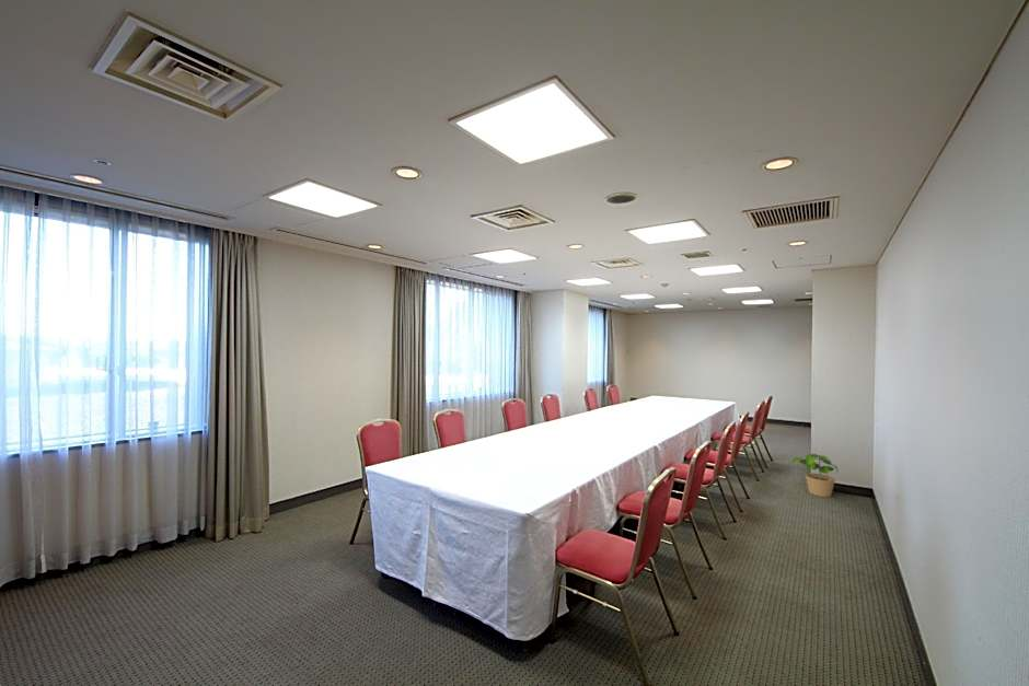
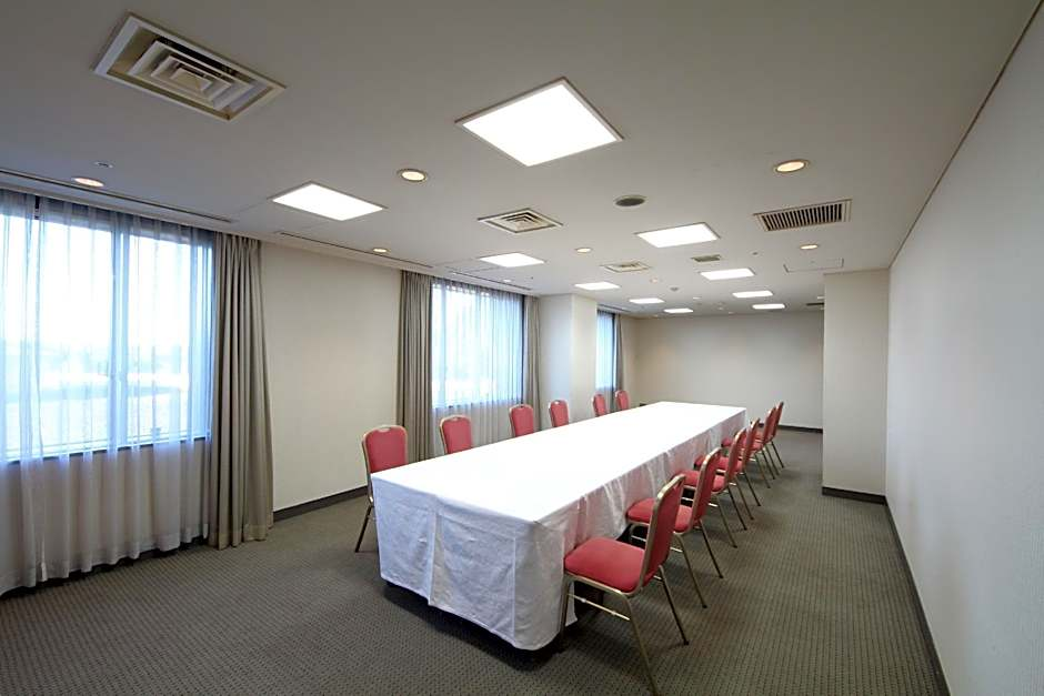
- potted plant (813, 474)
